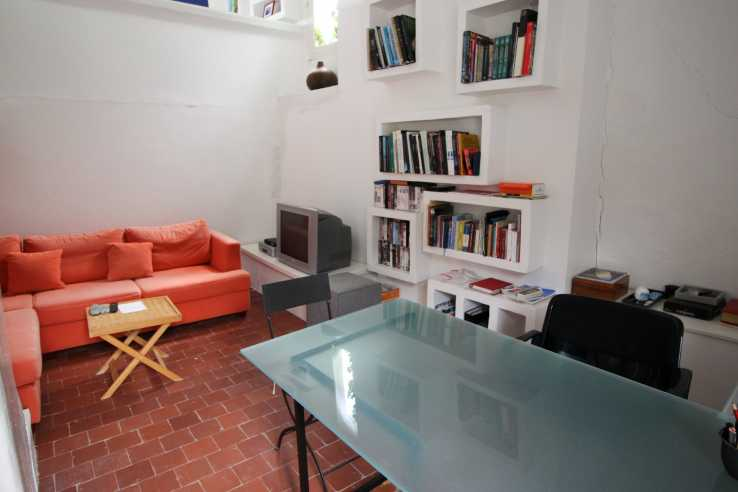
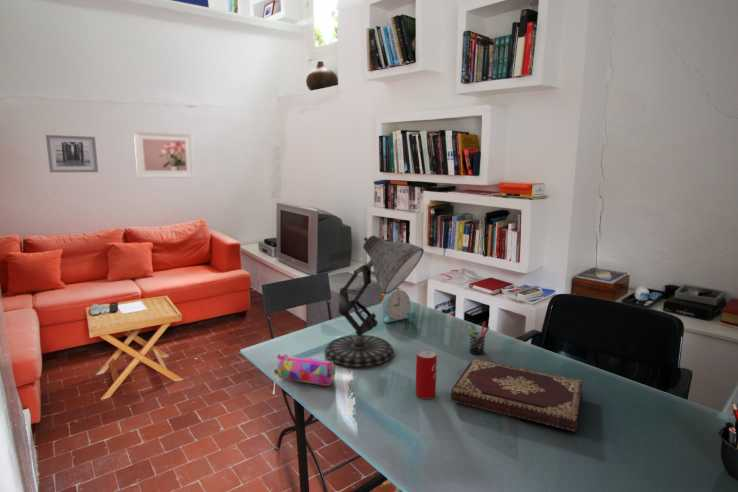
+ book (517, 391)
+ pen holder (477, 336)
+ alarm clock (394, 303)
+ pencil case (305, 369)
+ wall art (72, 154)
+ beverage can (426, 374)
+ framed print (165, 155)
+ desk lamp (363, 292)
